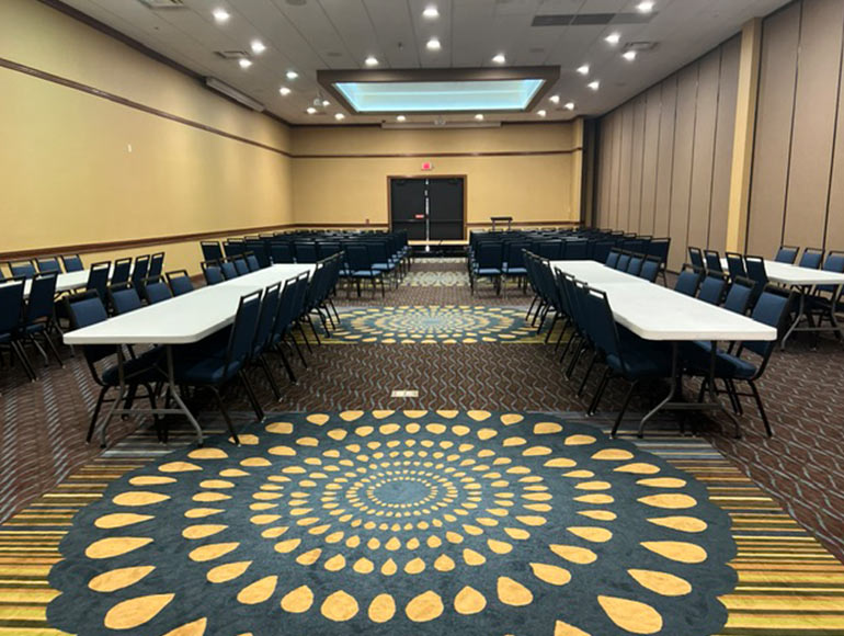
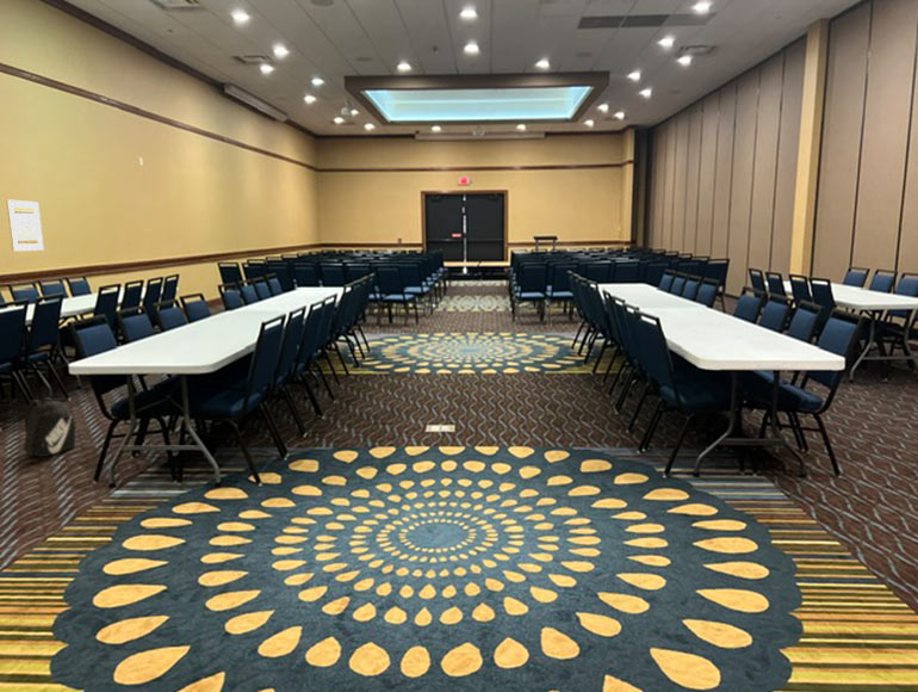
+ backpack (45, 424)
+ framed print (25, 225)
